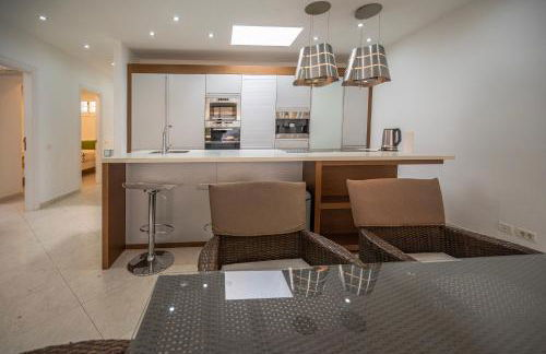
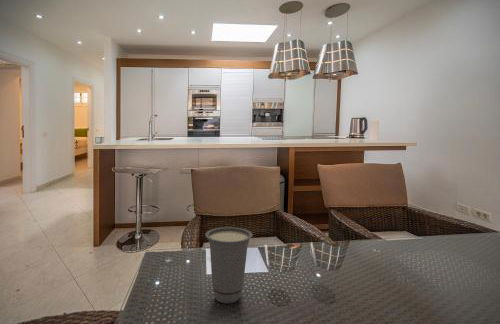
+ cup (228, 265)
